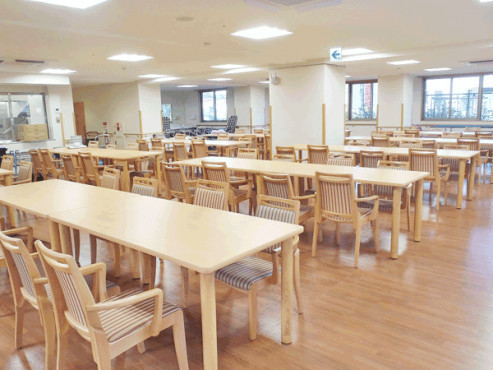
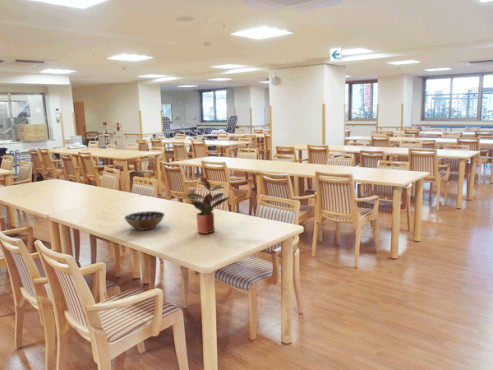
+ potted plant (209, 202)
+ bowl (145, 221)
